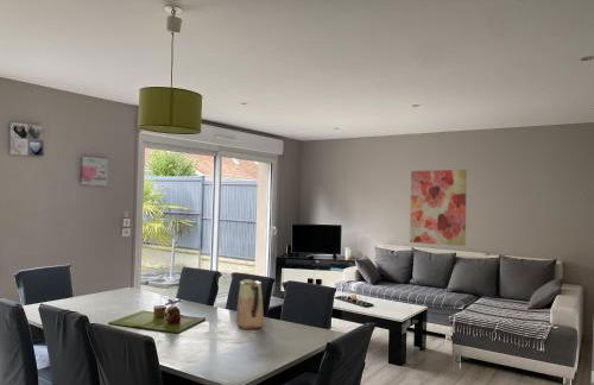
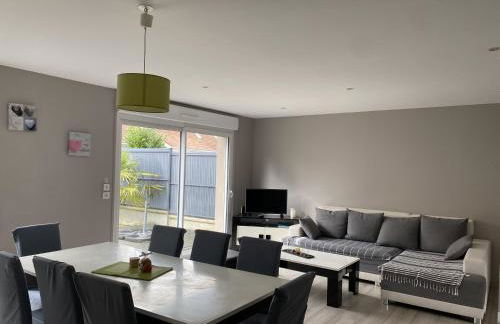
- wall art (437, 207)
- vase (251, 304)
